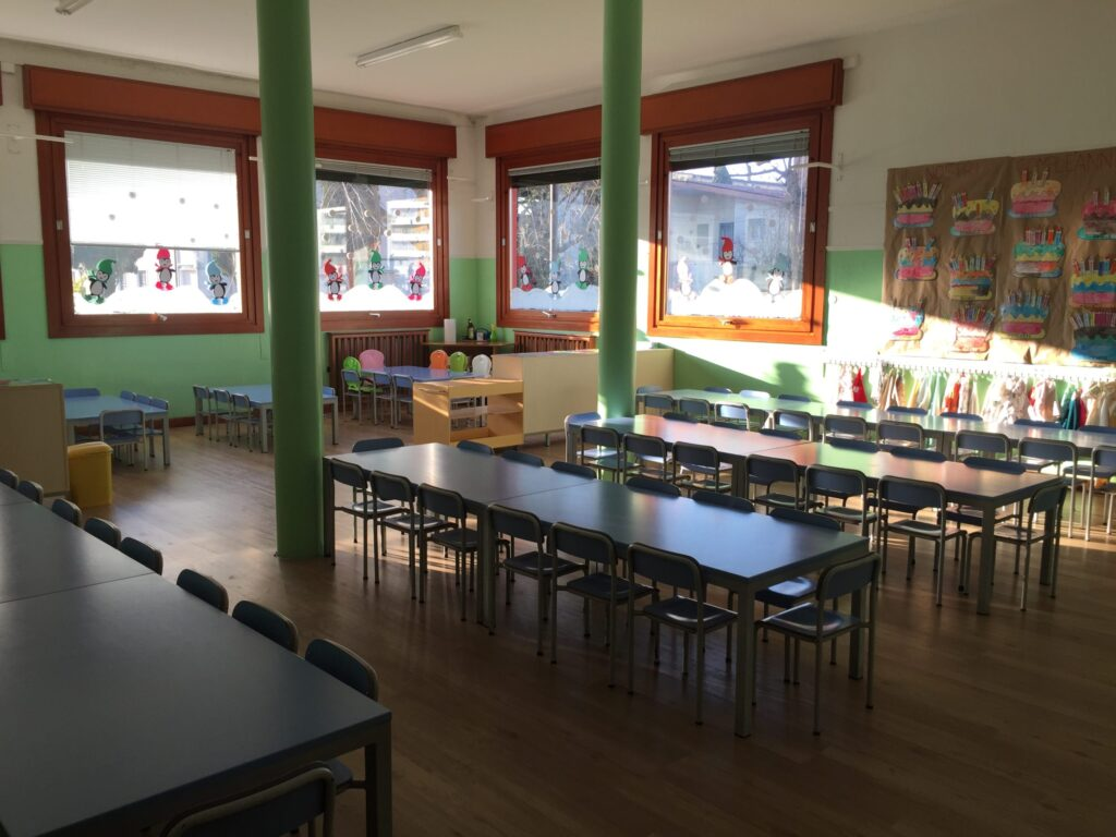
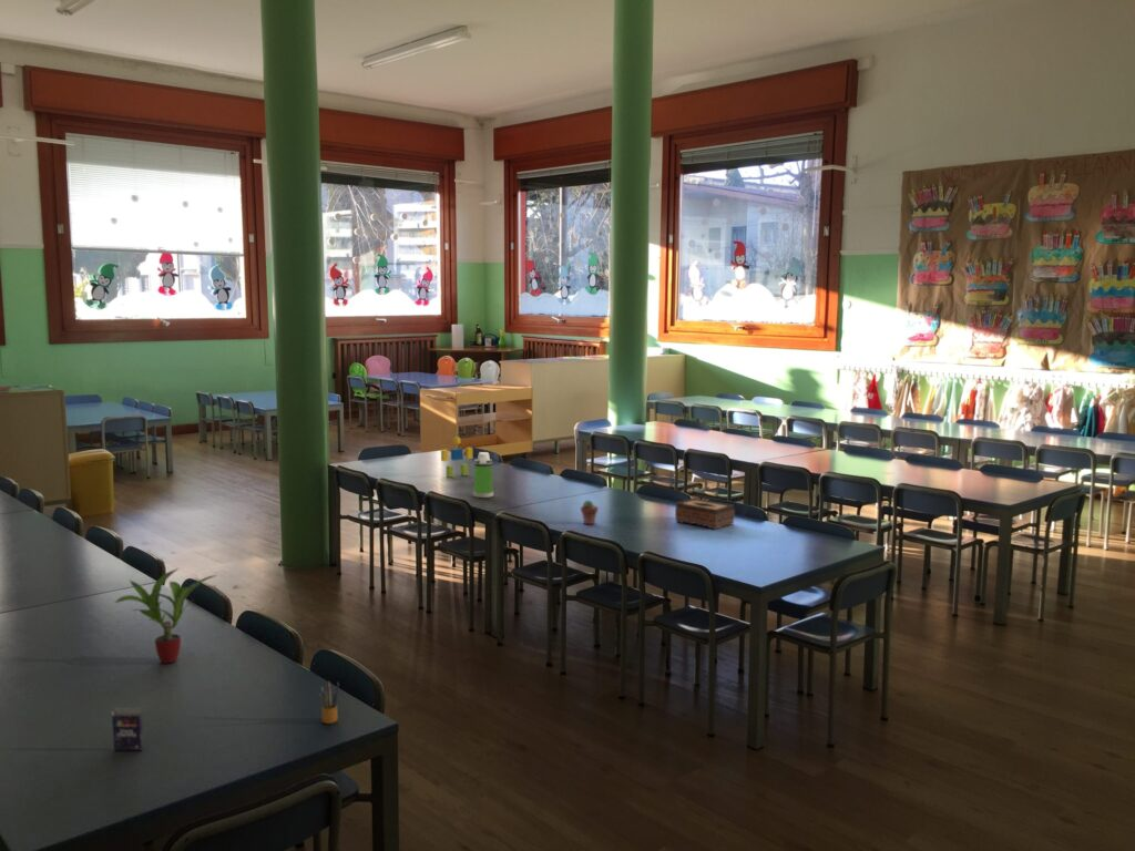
+ toy blocks (457, 457)
+ water bottle (483, 474)
+ potted plant (168, 622)
+ pencil box (330, 703)
+ tissue box (704, 513)
+ crayon box (127, 728)
+ potted succulent (589, 511)
